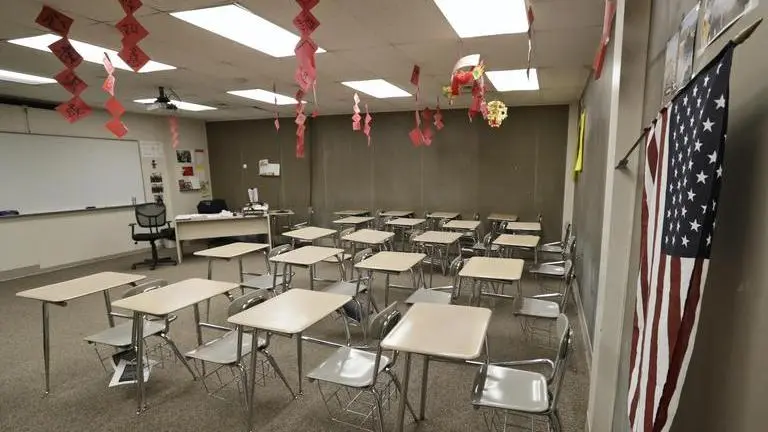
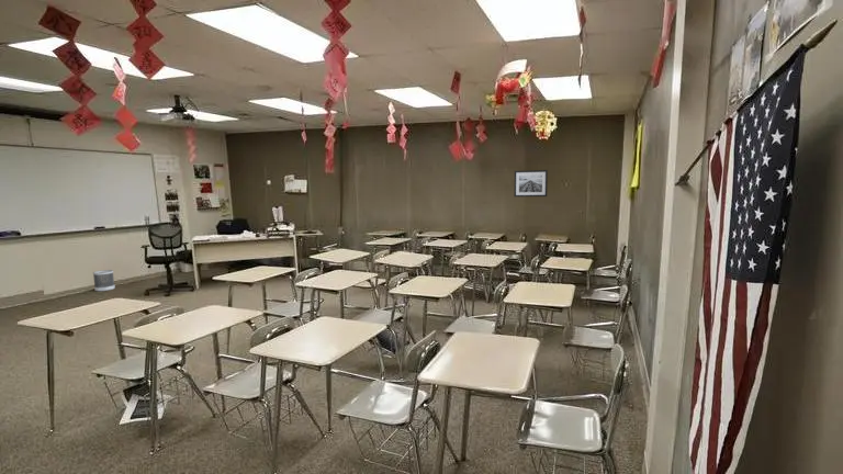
+ wall art (530, 183)
+ wastebasket (103, 280)
